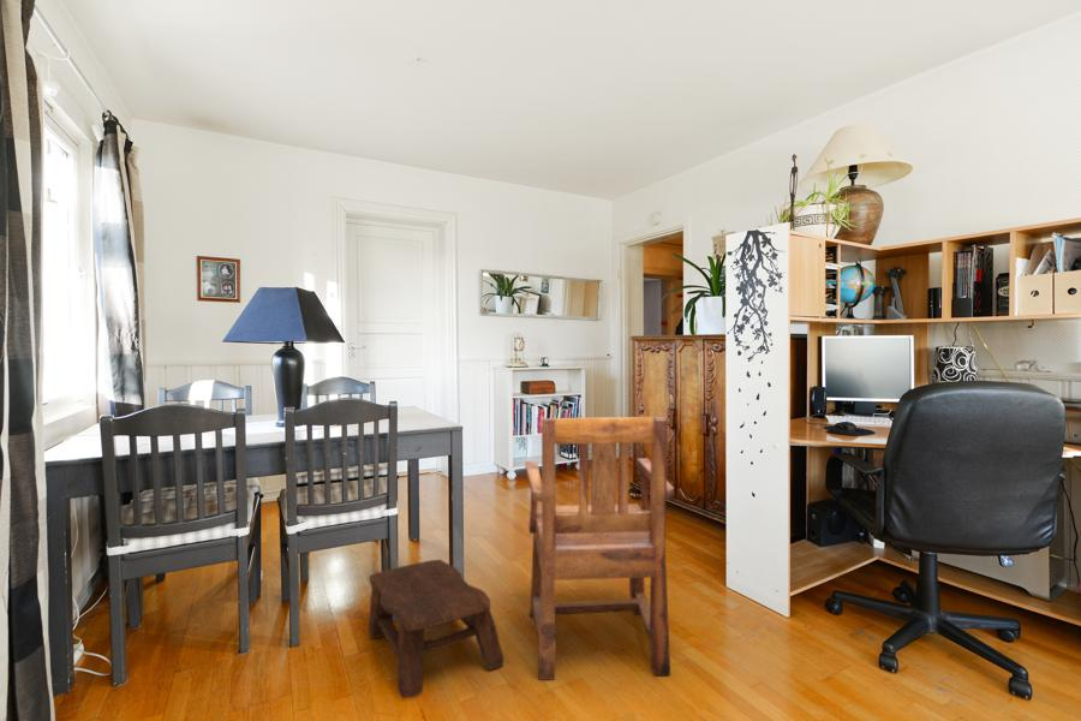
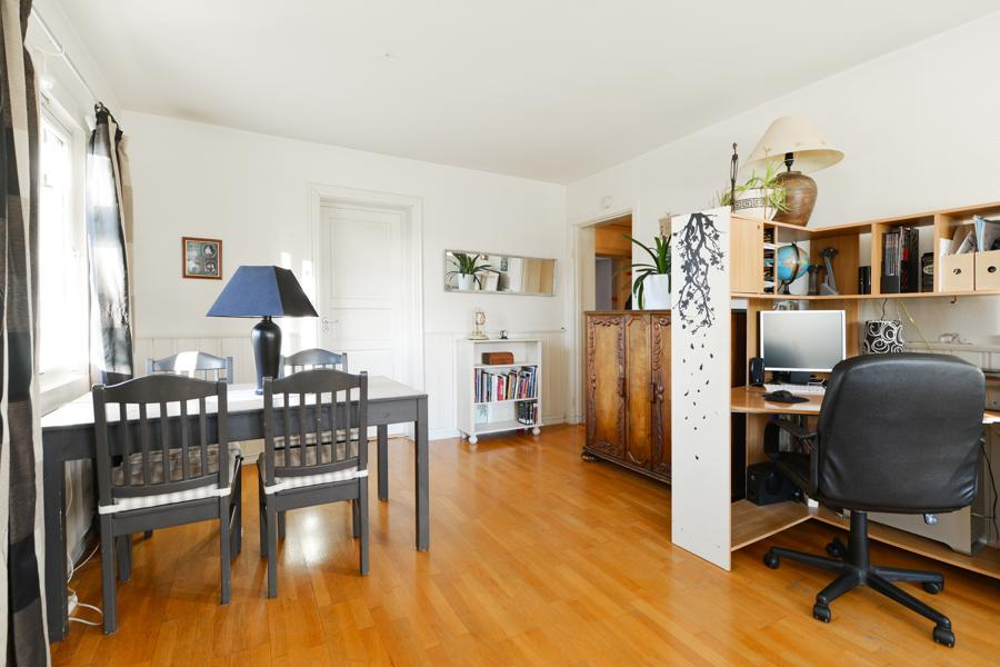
- armchair (593, 526)
- stool (432, 616)
